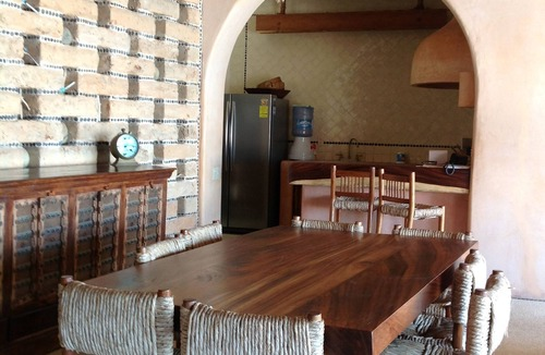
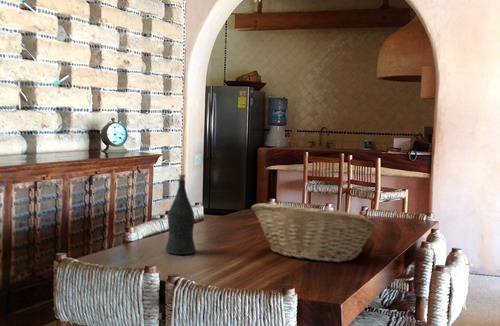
+ fruit basket (312, 227)
+ wine bottle (181, 213)
